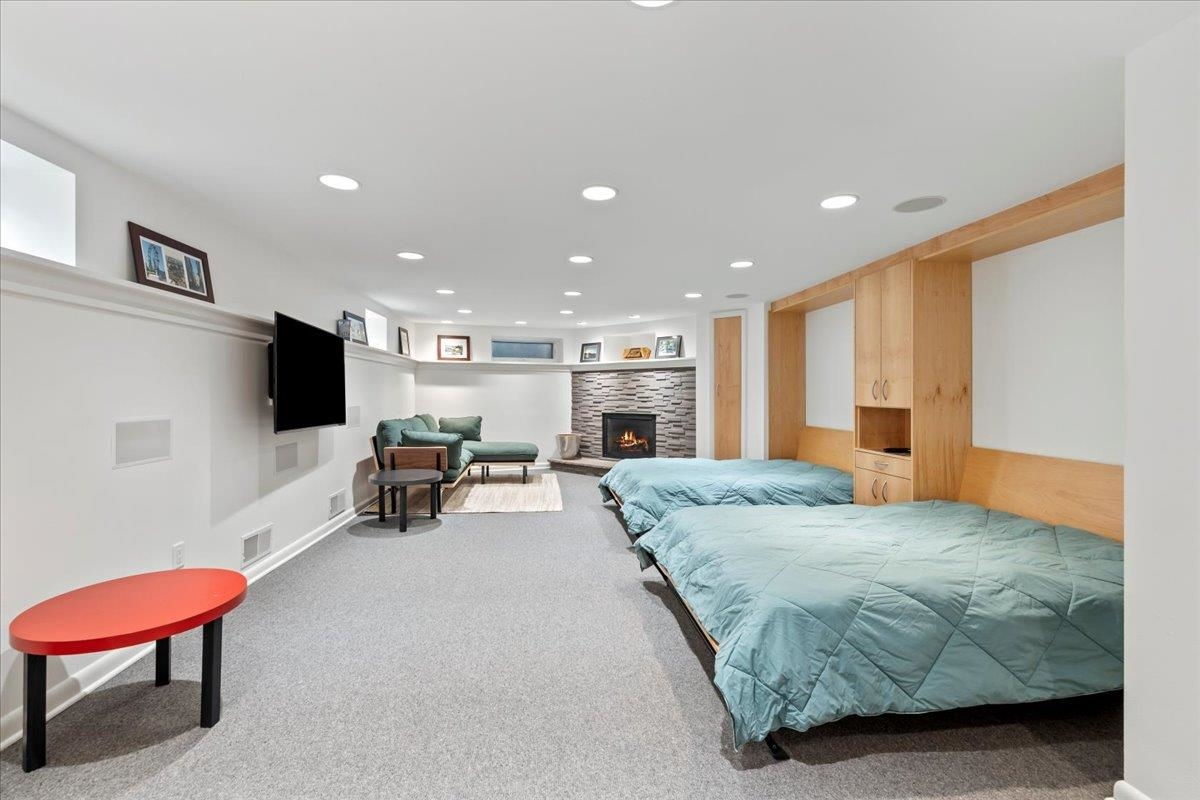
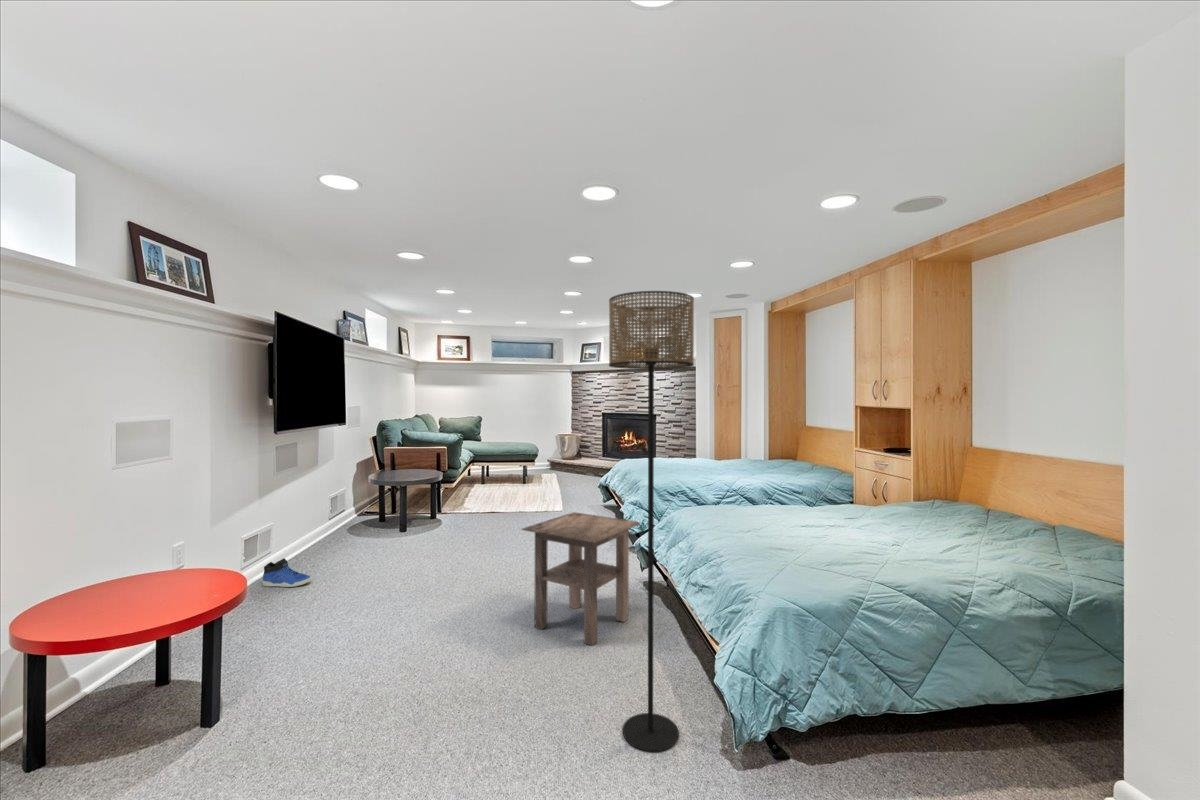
+ sneaker (286, 571)
+ floor lamp (650, 515)
+ side table (582, 572)
